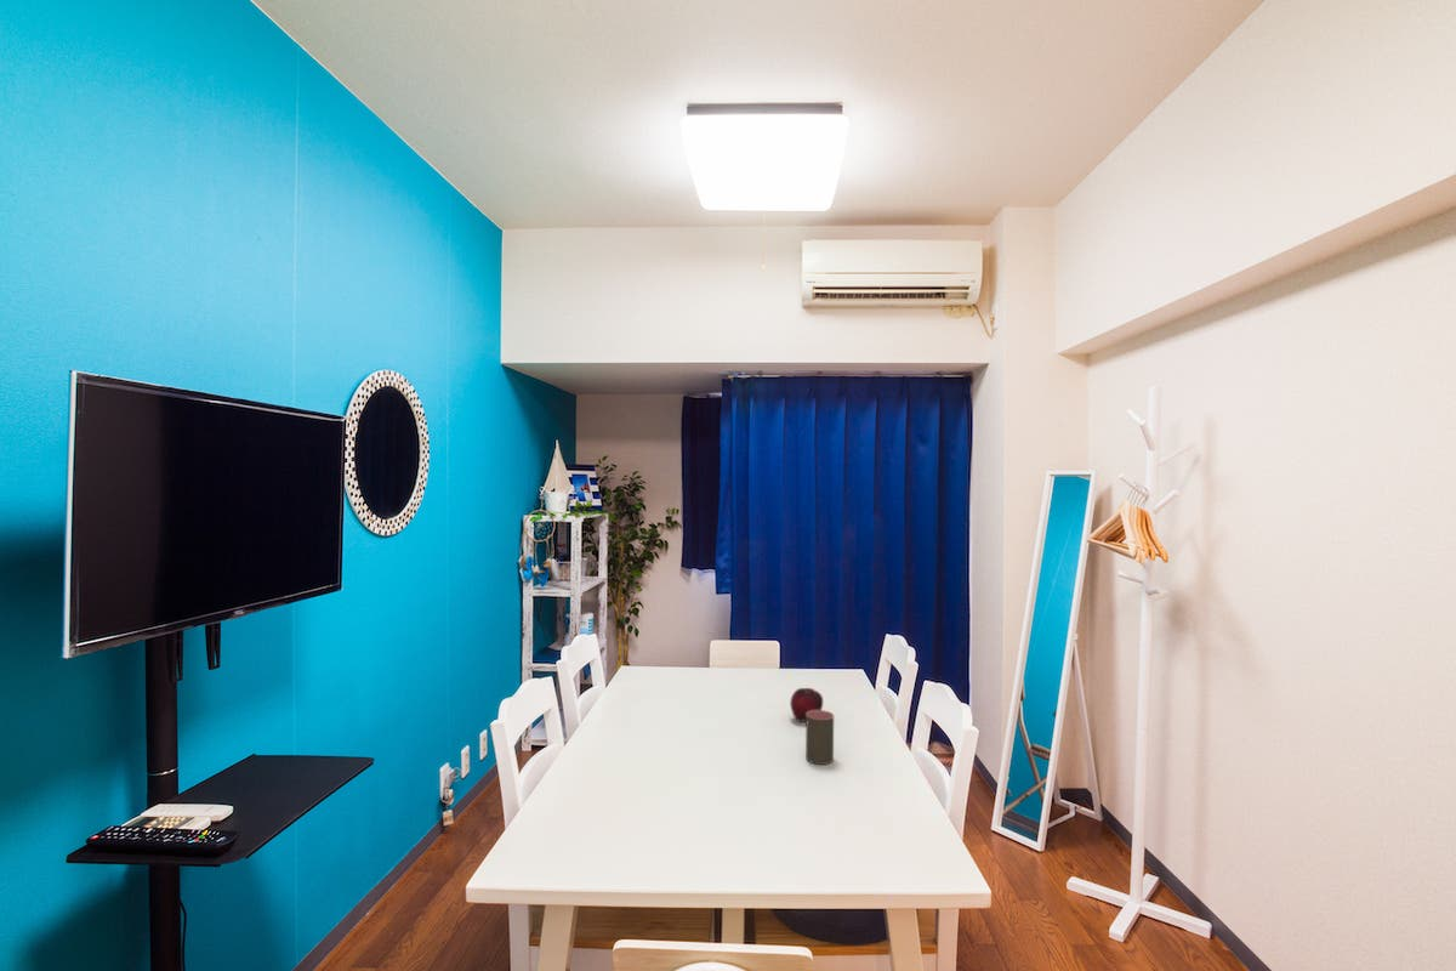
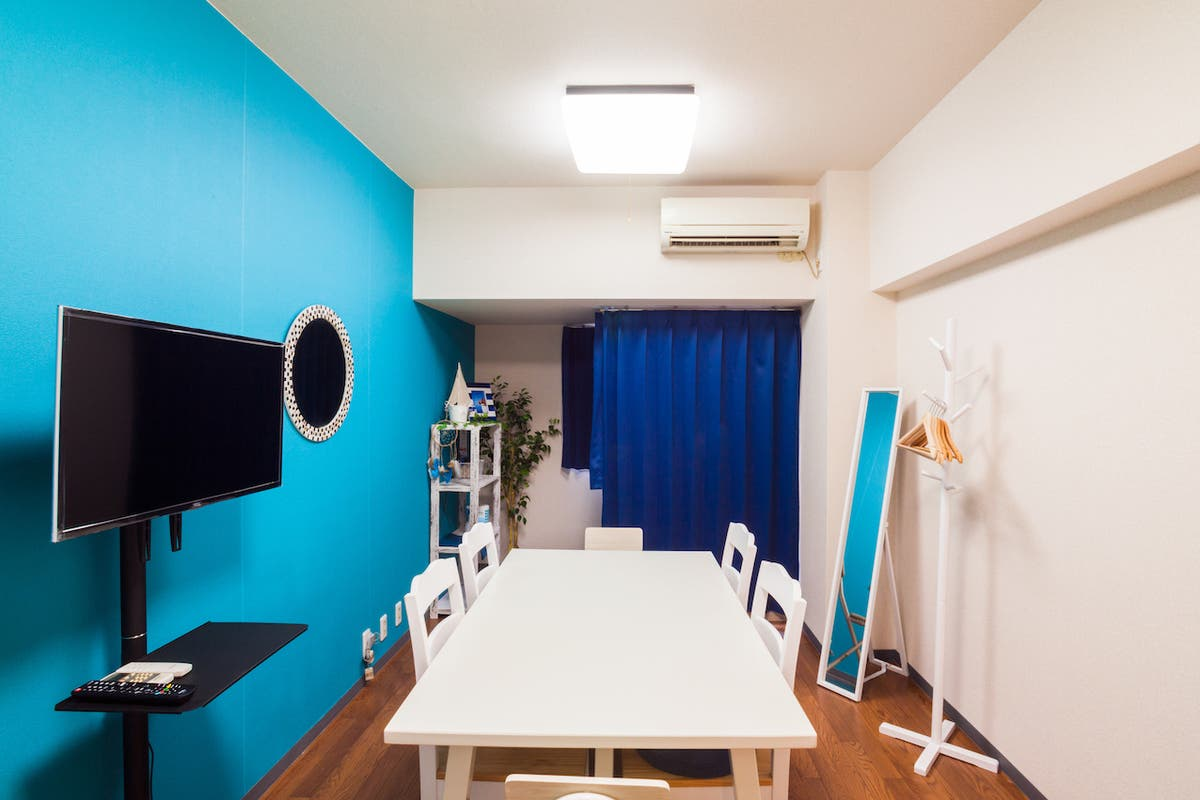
- cup (819, 737)
- fruit (806, 704)
